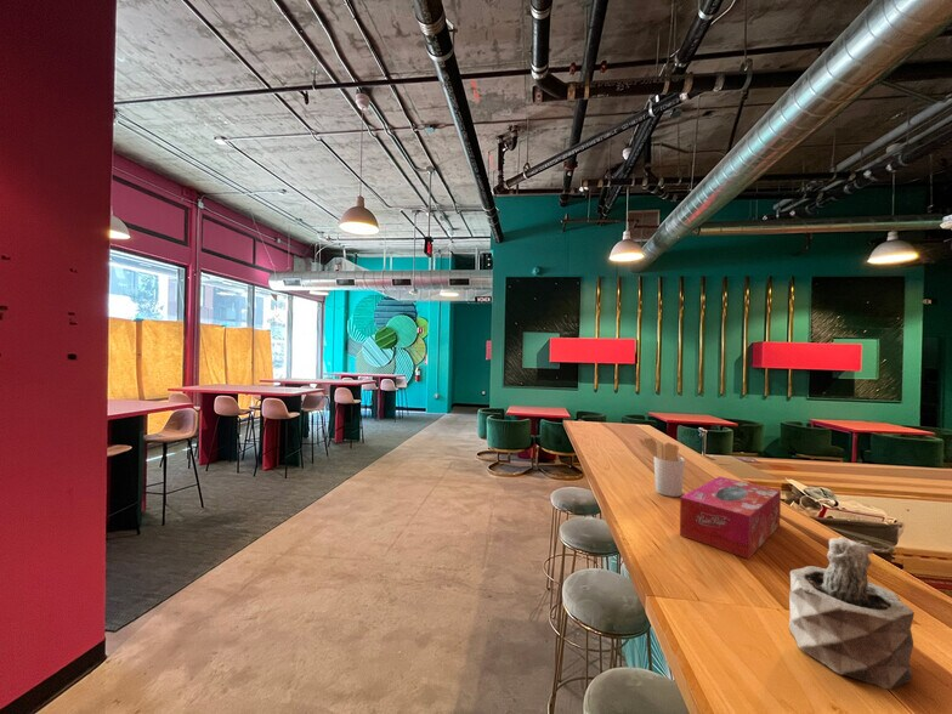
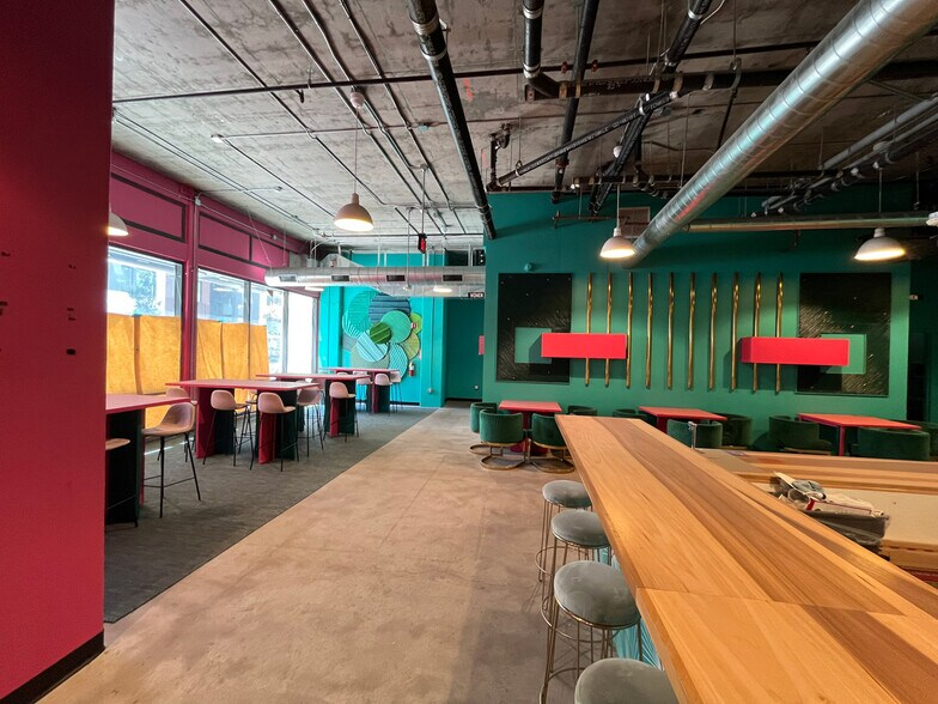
- tissue box (731, 511)
- utensil holder (661, 464)
- succulent plant (846, 595)
